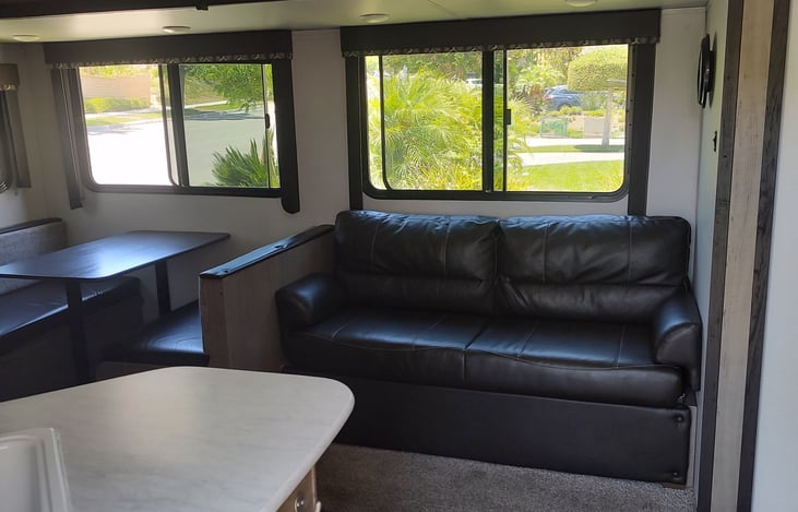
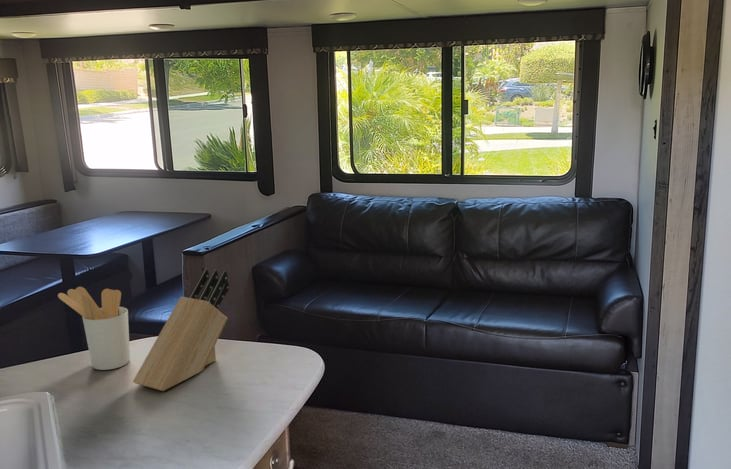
+ utensil holder (96, 325)
+ knife block (186, 324)
